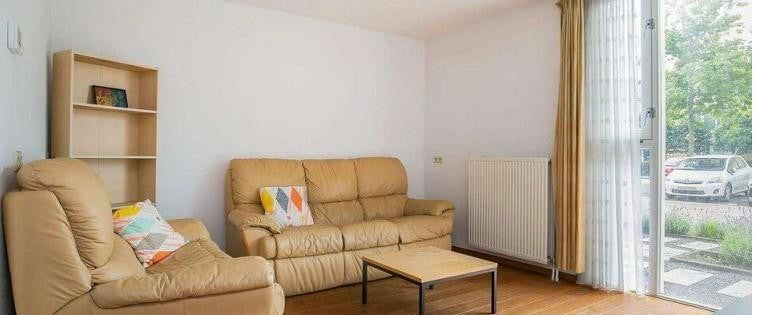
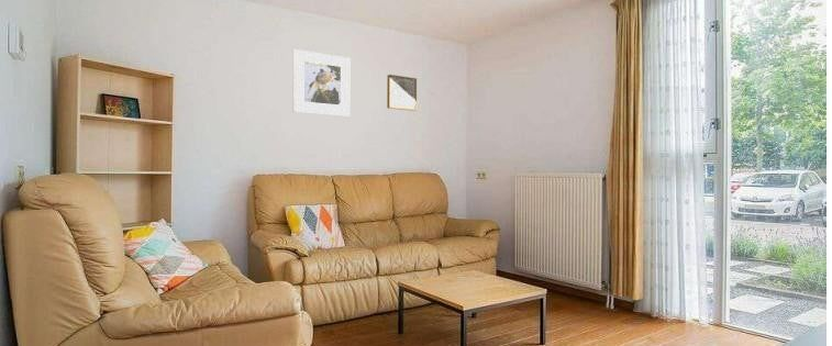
+ wall art (401, 92)
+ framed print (322, 83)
